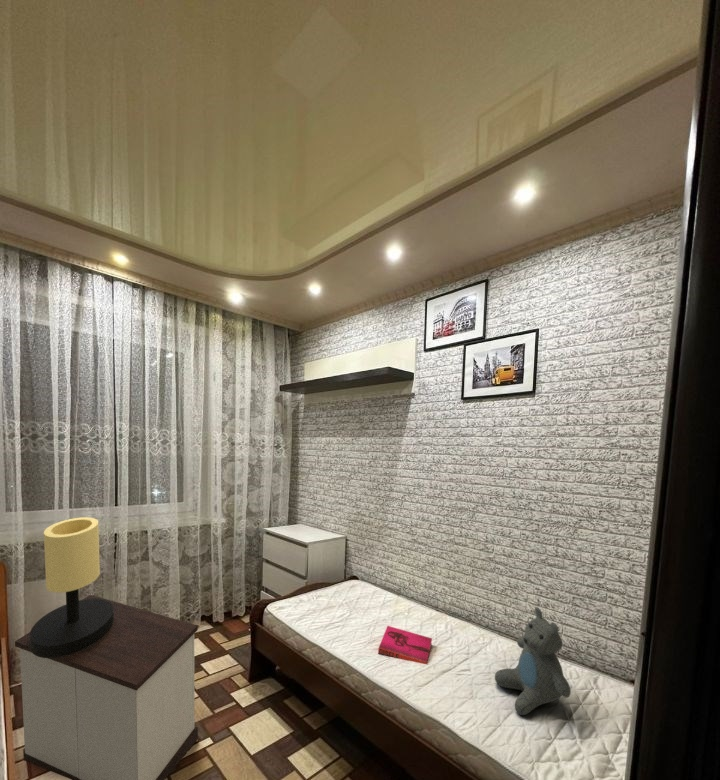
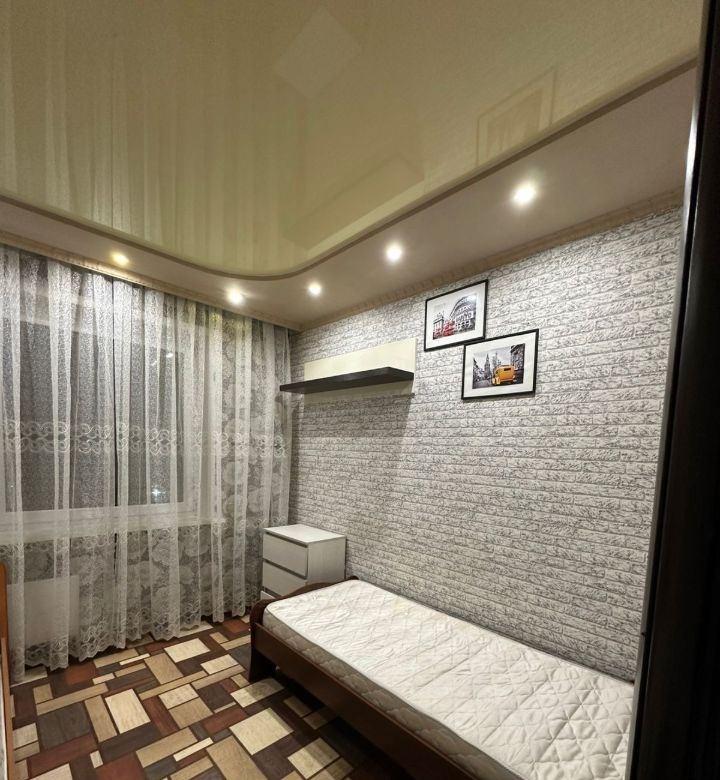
- nightstand (112, 692)
- table lamp (72, 579)
- hardback book (405, 646)
- teddy bear (532, 656)
